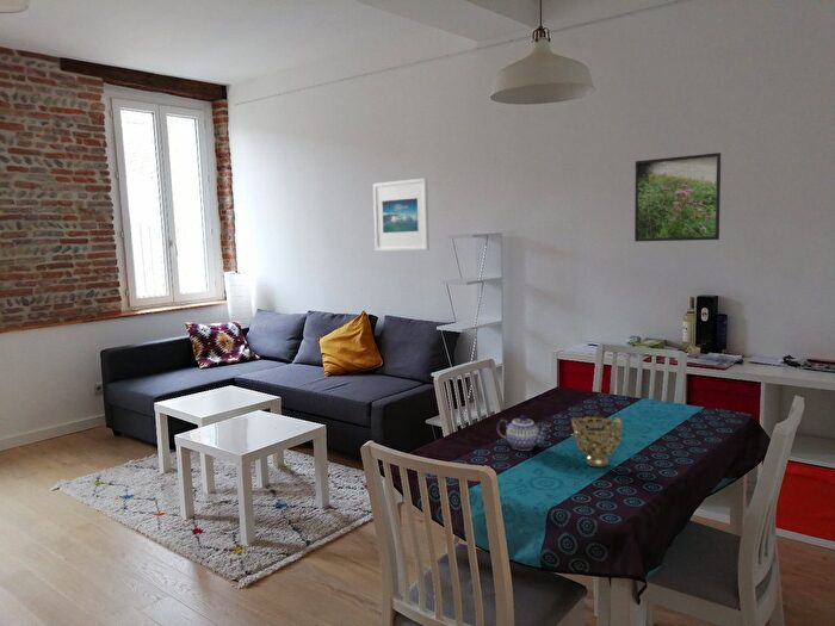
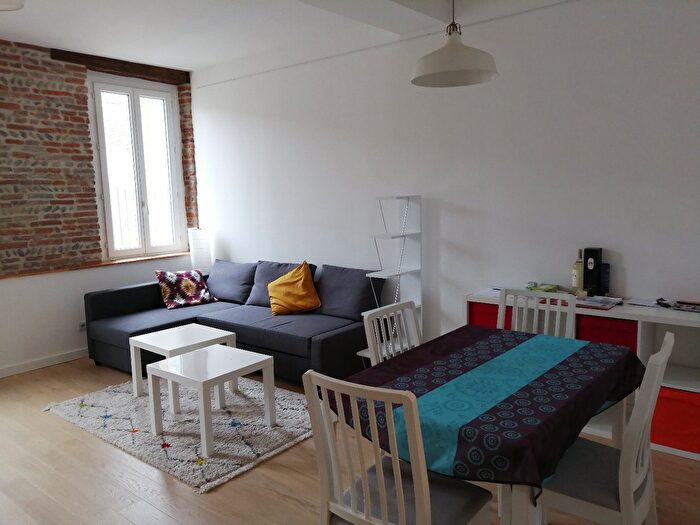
- teapot (522, 430)
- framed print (675, 199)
- decorative bowl (596, 441)
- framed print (400, 216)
